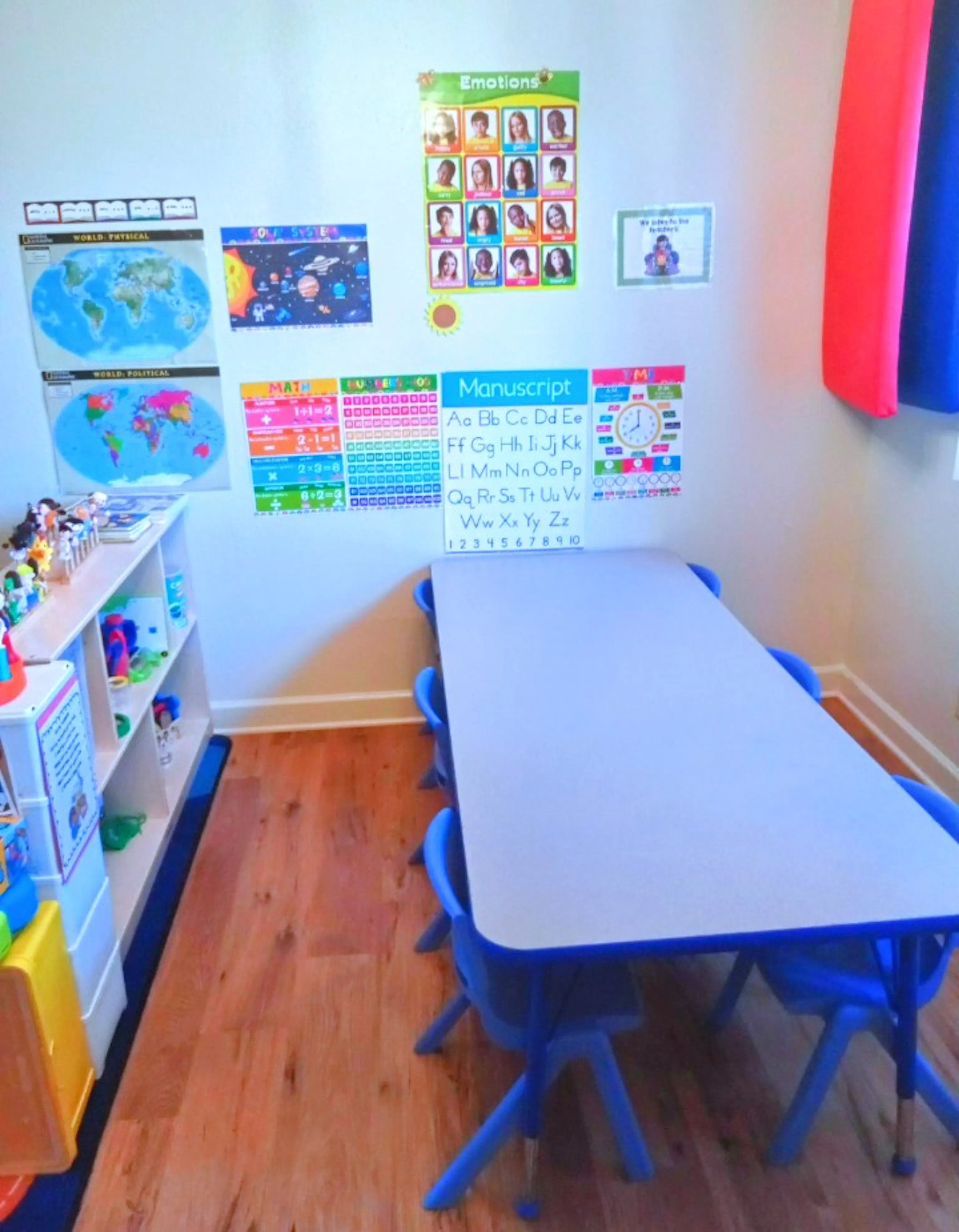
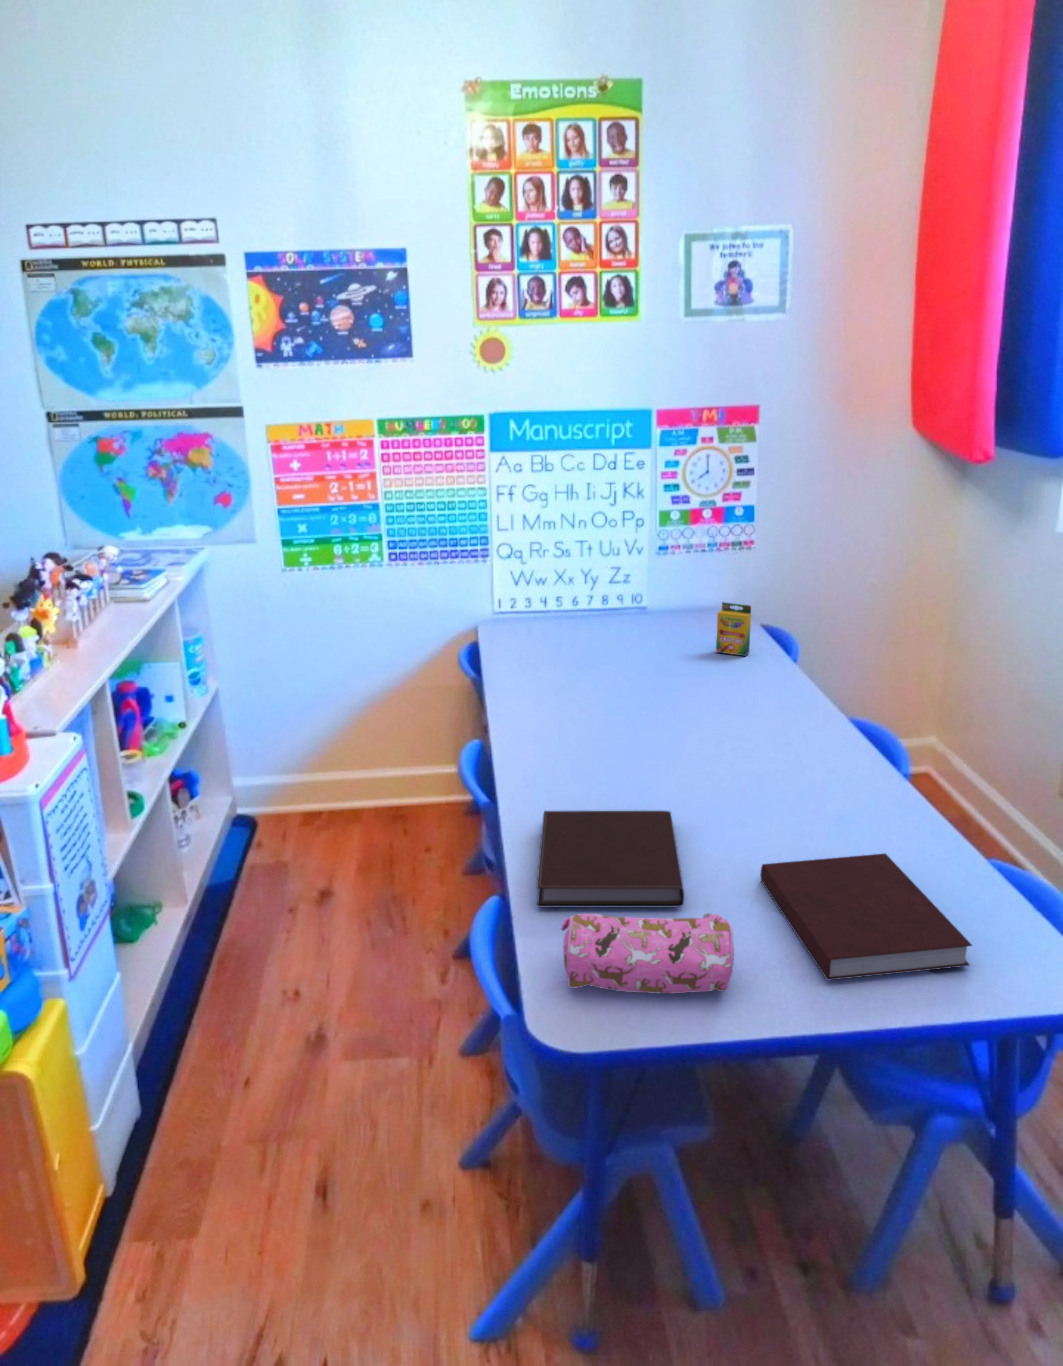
+ notebook (609, 855)
+ pencil case (646, 951)
+ notebook (858, 911)
+ crayon box (733, 629)
